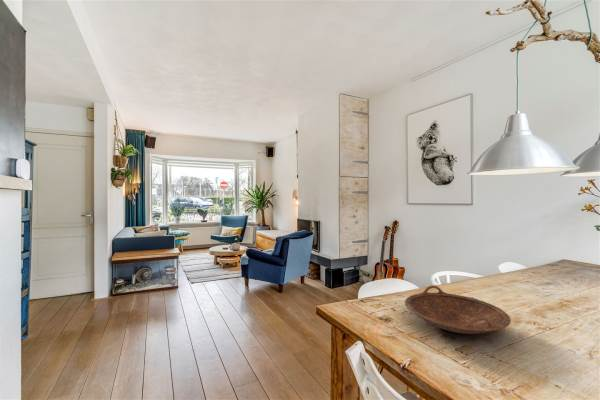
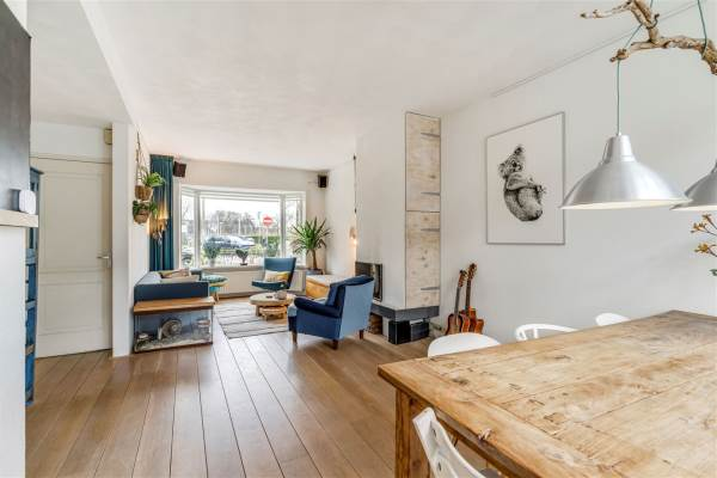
- bowl (453, 312)
